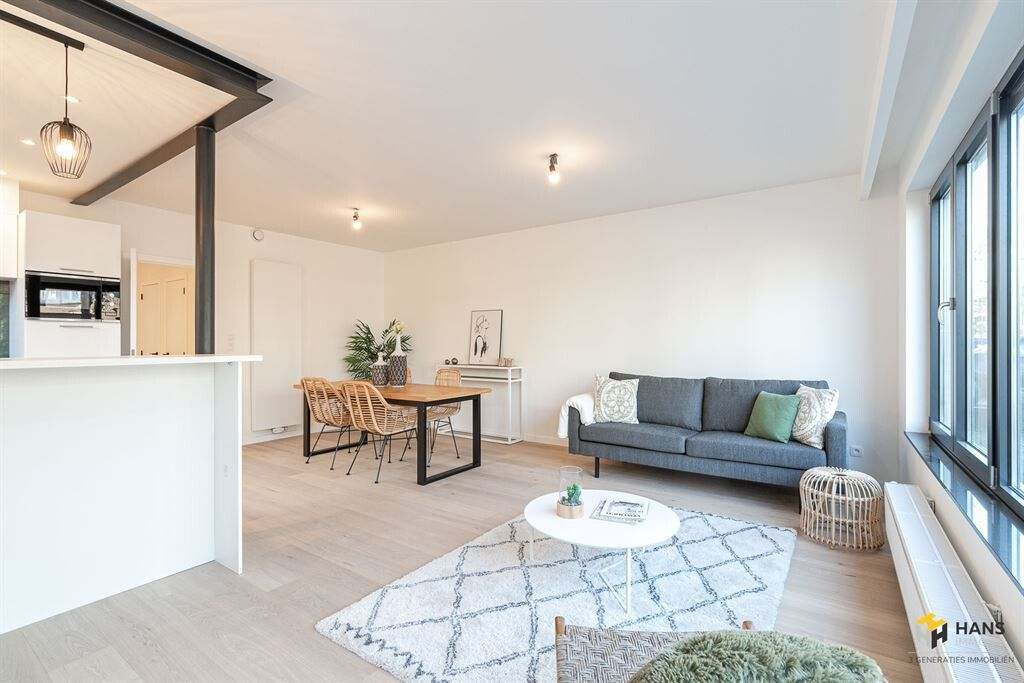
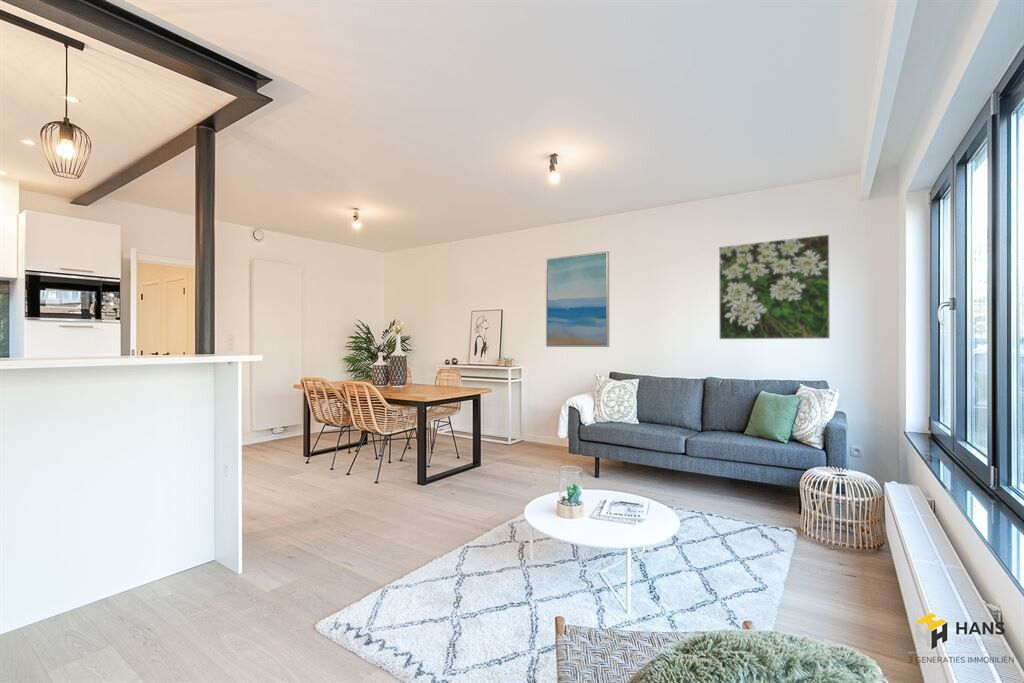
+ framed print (771, 290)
+ wall art (576, 301)
